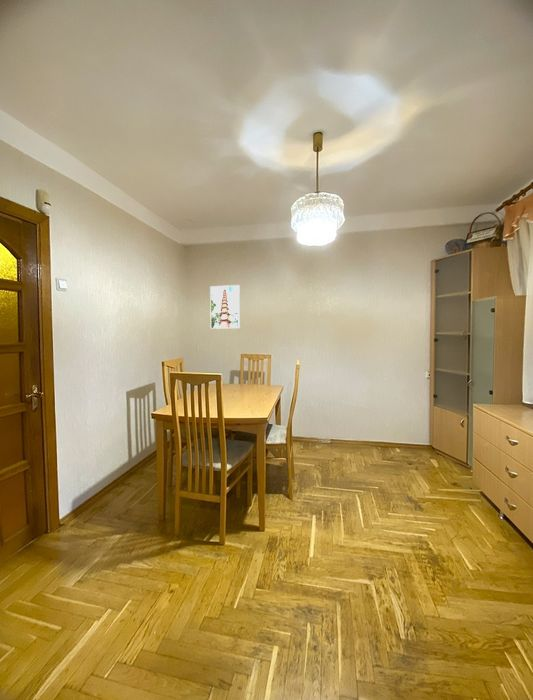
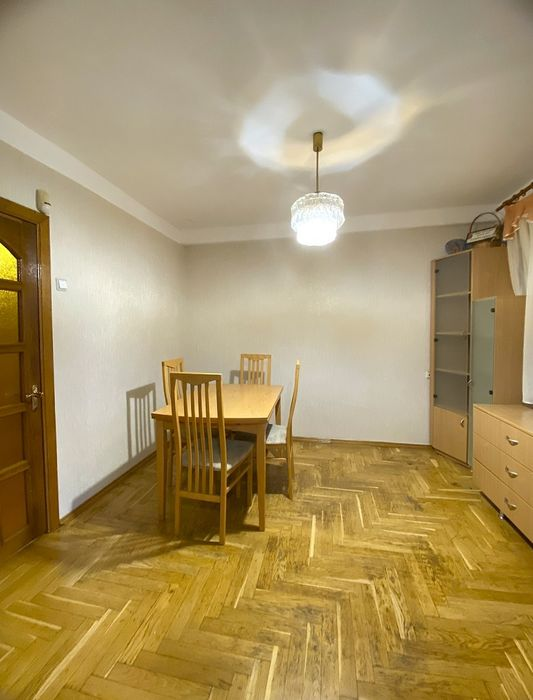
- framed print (224, 307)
